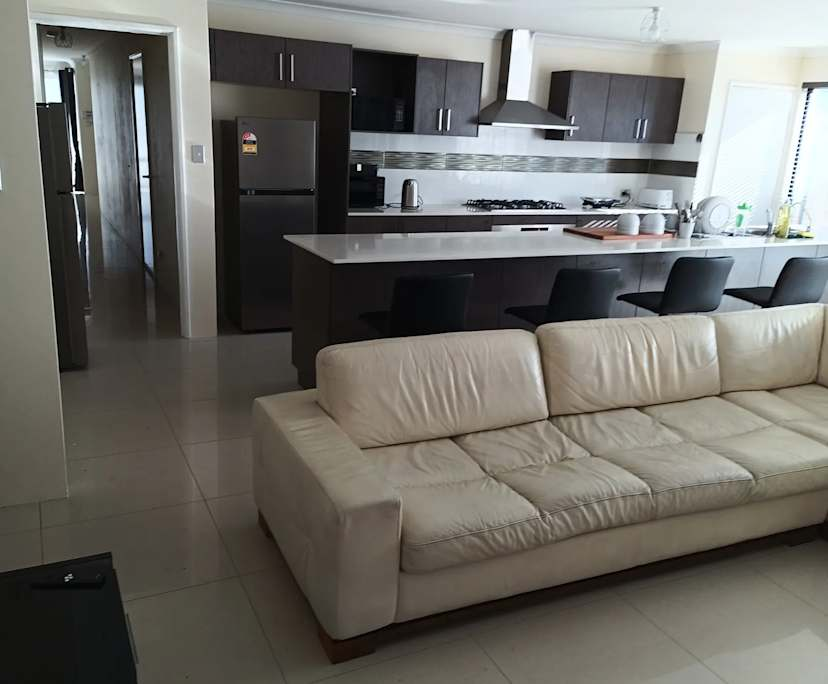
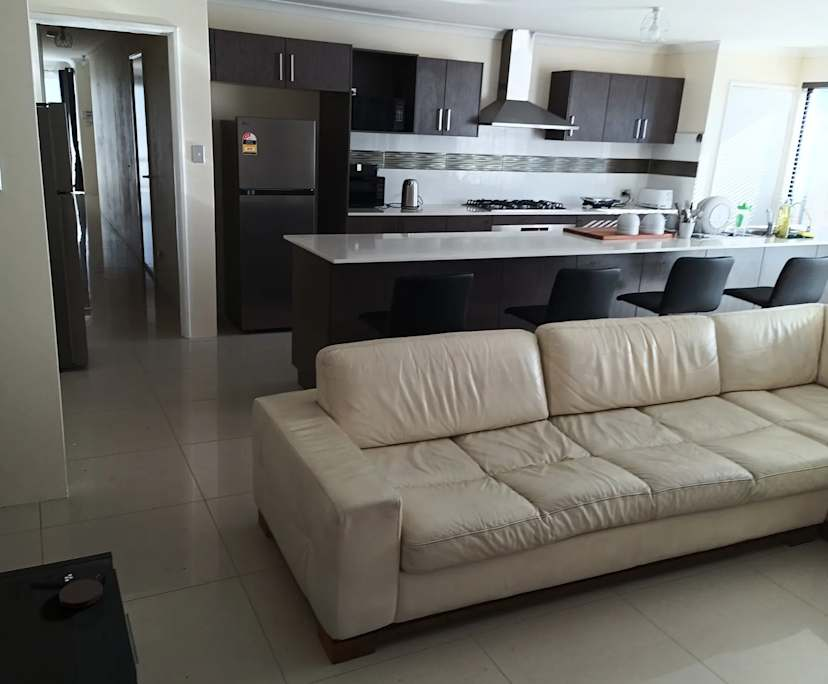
+ coaster (81, 593)
